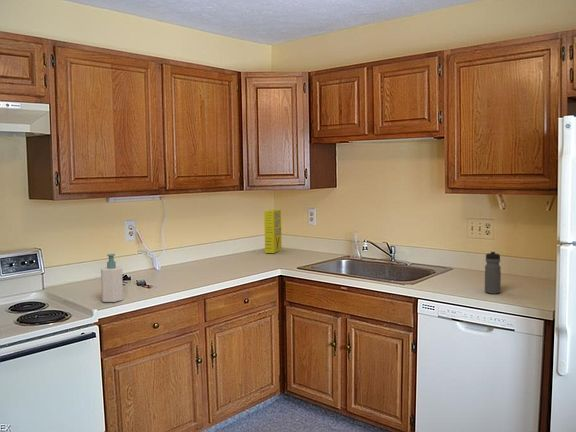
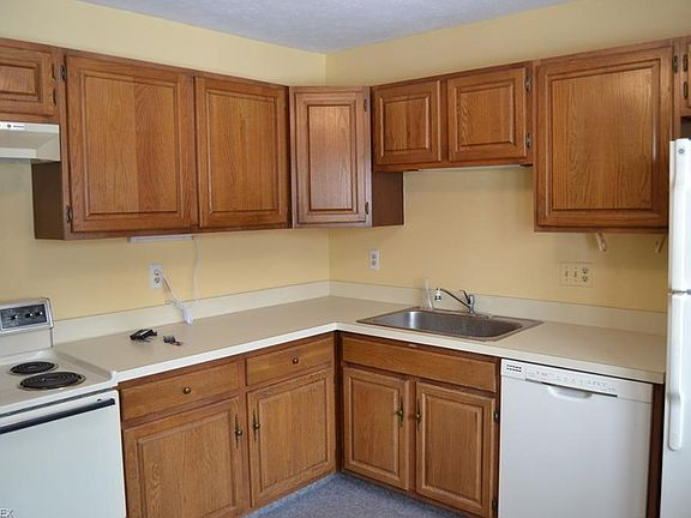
- cereal box (273, 230)
- soap bottle (111, 277)
- water bottle (492, 271)
